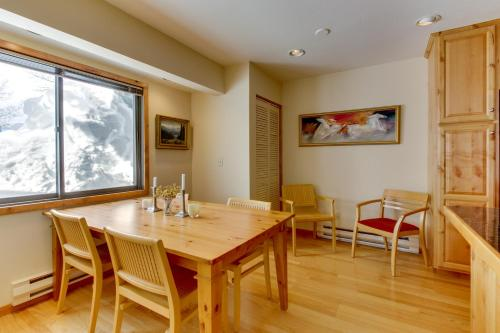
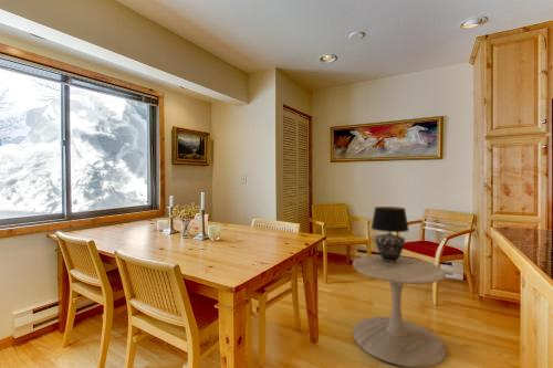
+ side table (396, 303)
+ table lamp (389, 233)
